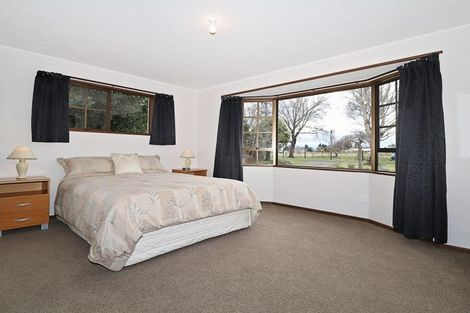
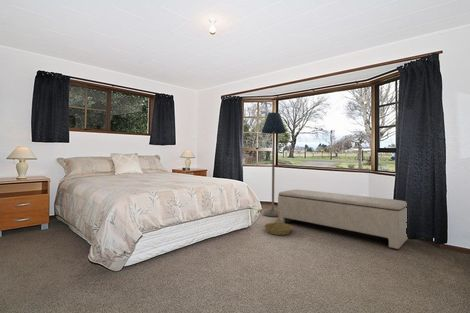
+ bench (336, 212)
+ floor lamp (273, 163)
+ basket (278, 220)
